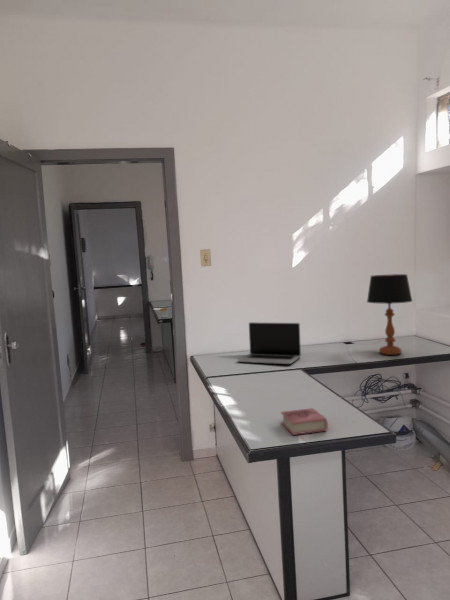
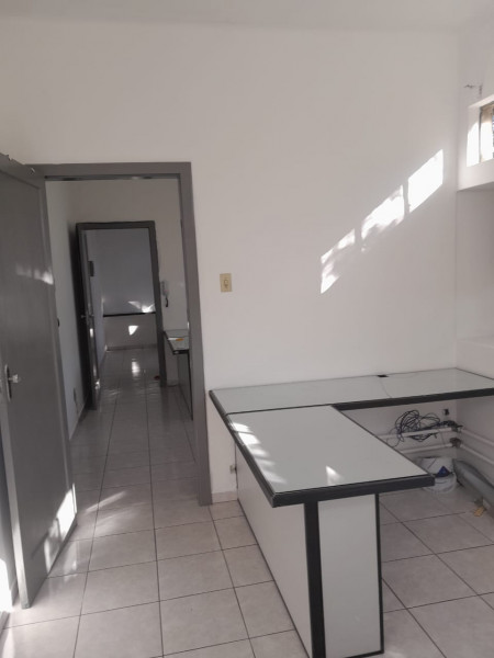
- table lamp (389, 314)
- laptop (268, 342)
- book (304, 420)
